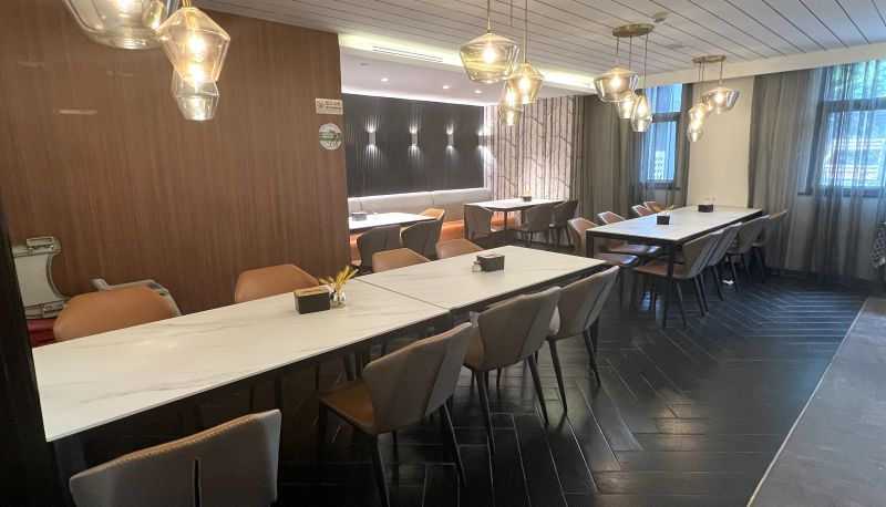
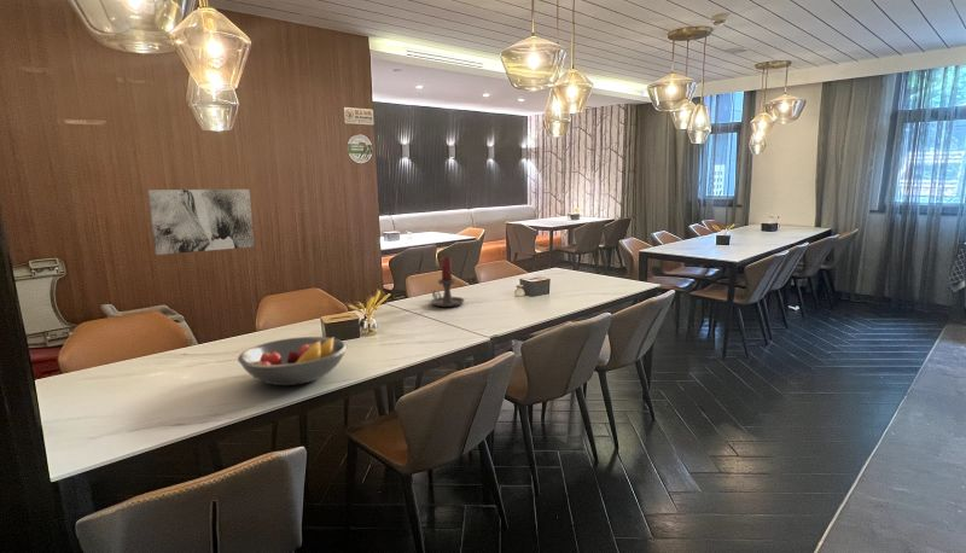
+ fruit bowl (295, 360)
+ candle holder (443, 280)
+ wall art (204, 220)
